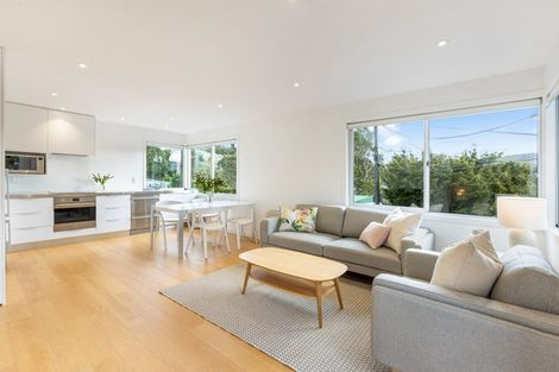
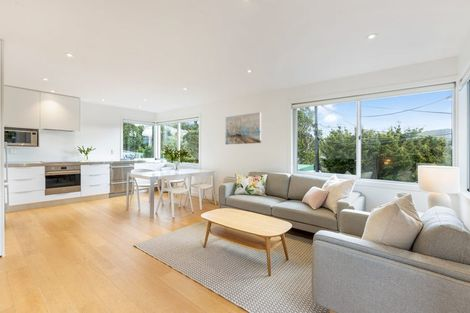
+ wall art (242, 129)
